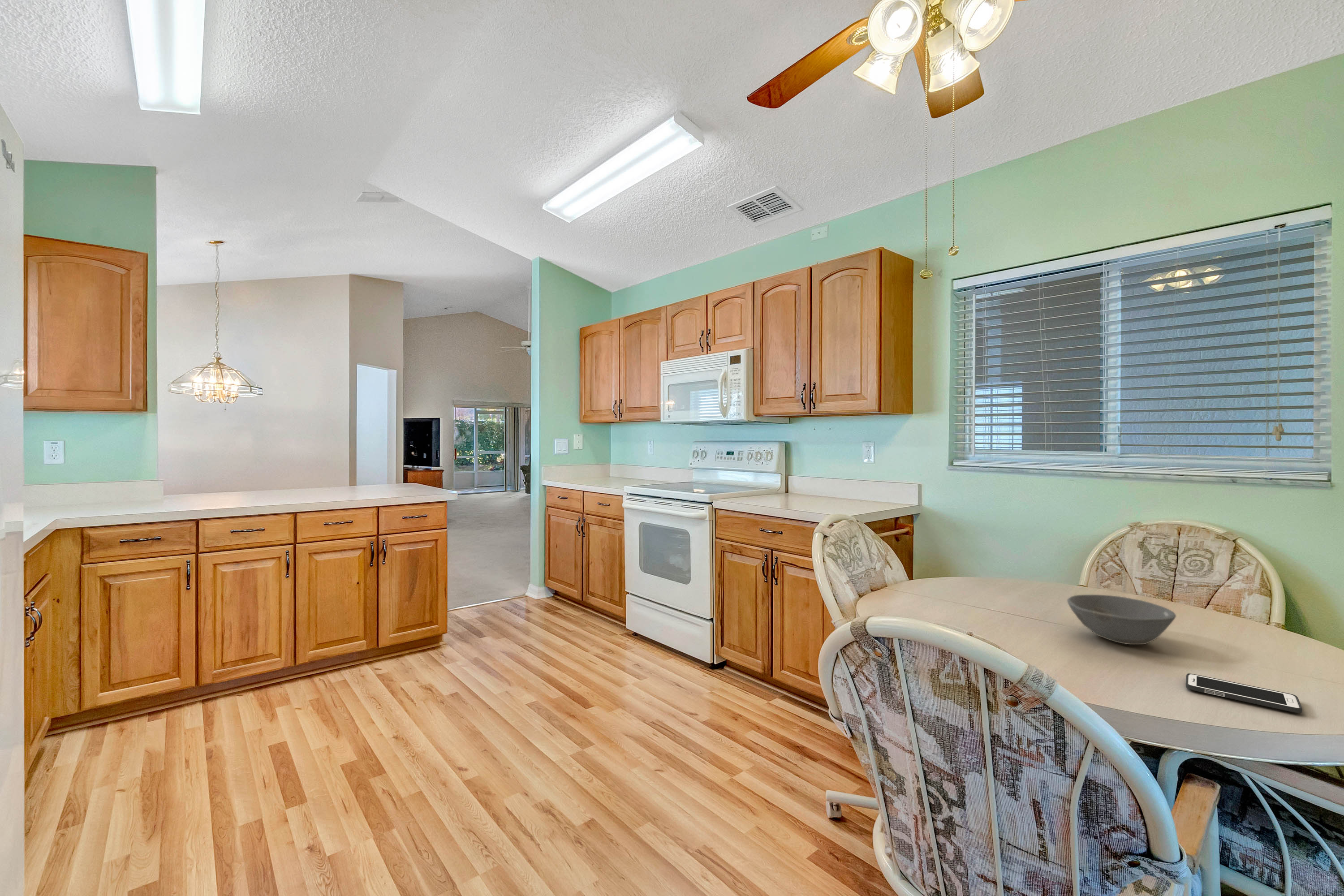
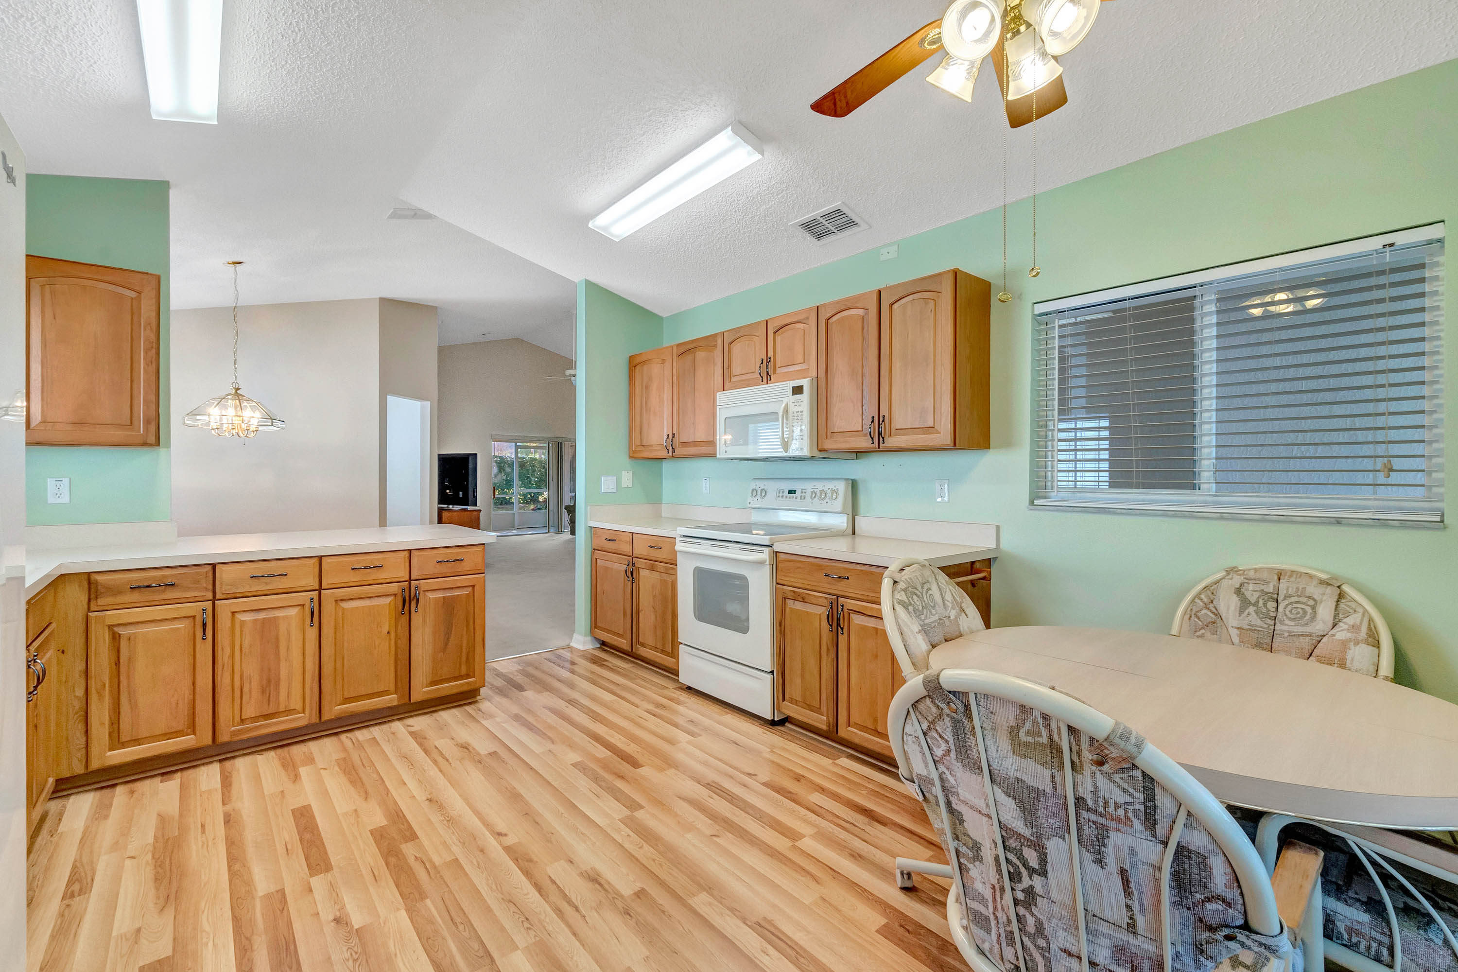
- bowl (1118, 622)
- cell phone (1240, 692)
